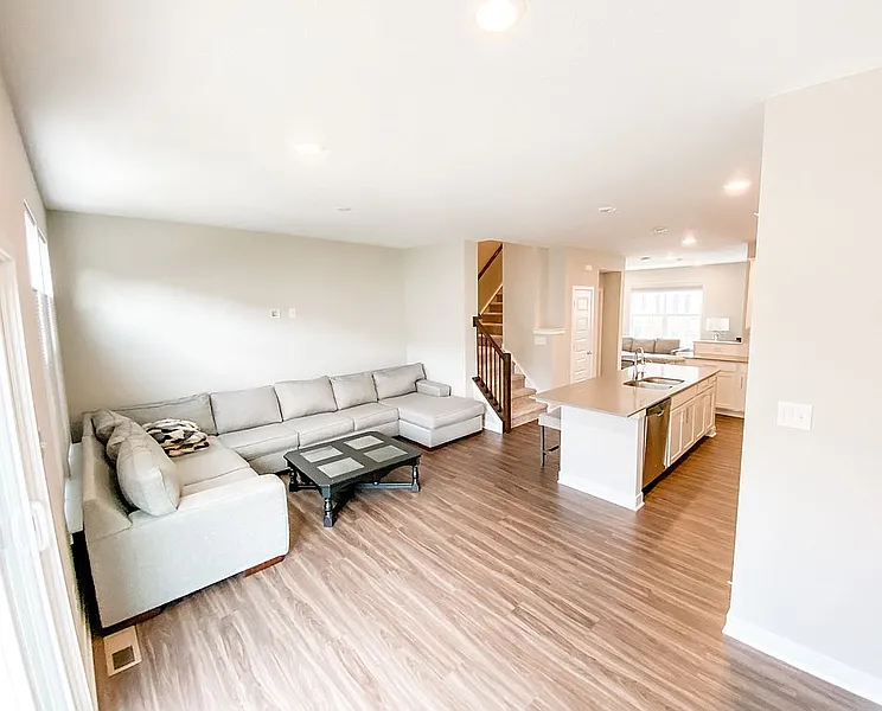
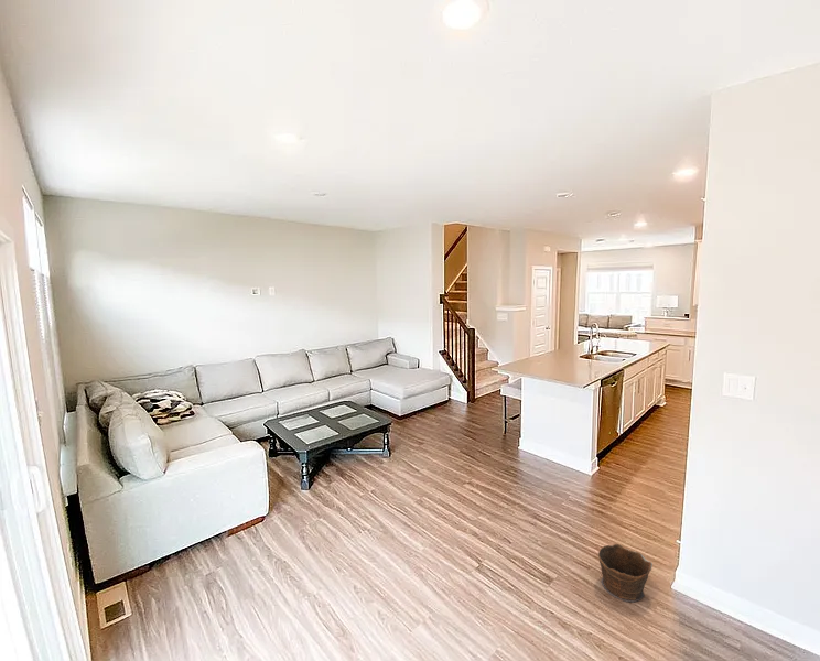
+ clay pot (623, 566)
